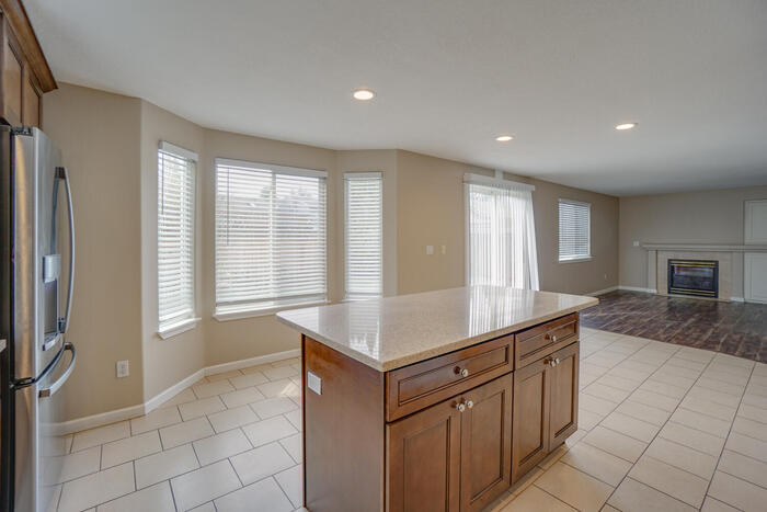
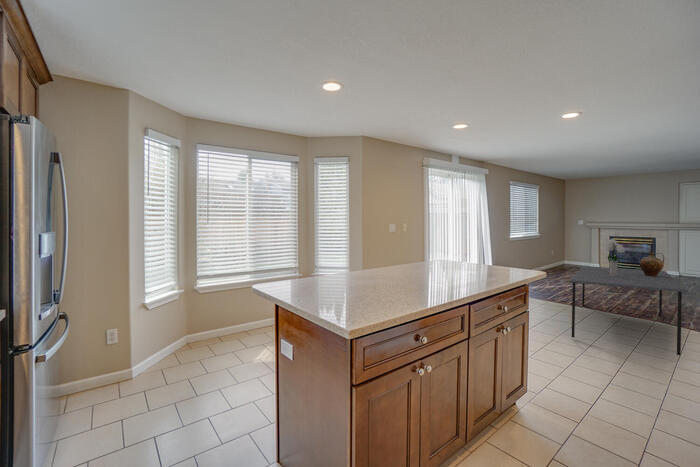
+ bouquet (615, 257)
+ dining table (621, 286)
+ ceramic jug (651, 263)
